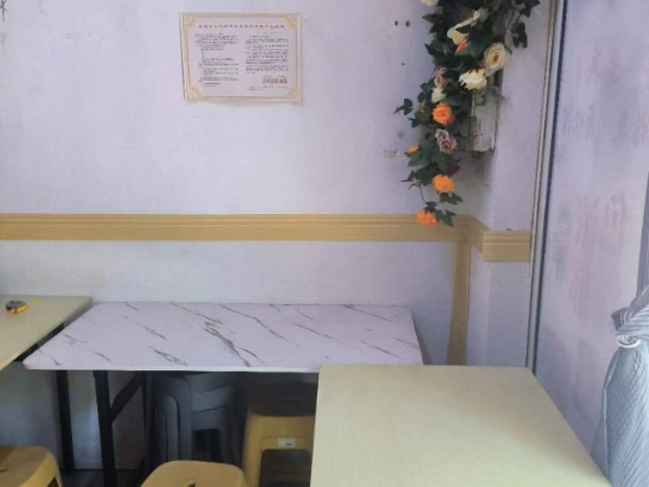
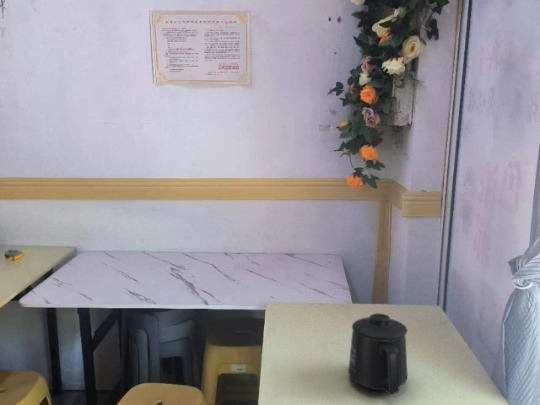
+ mug (384, 353)
